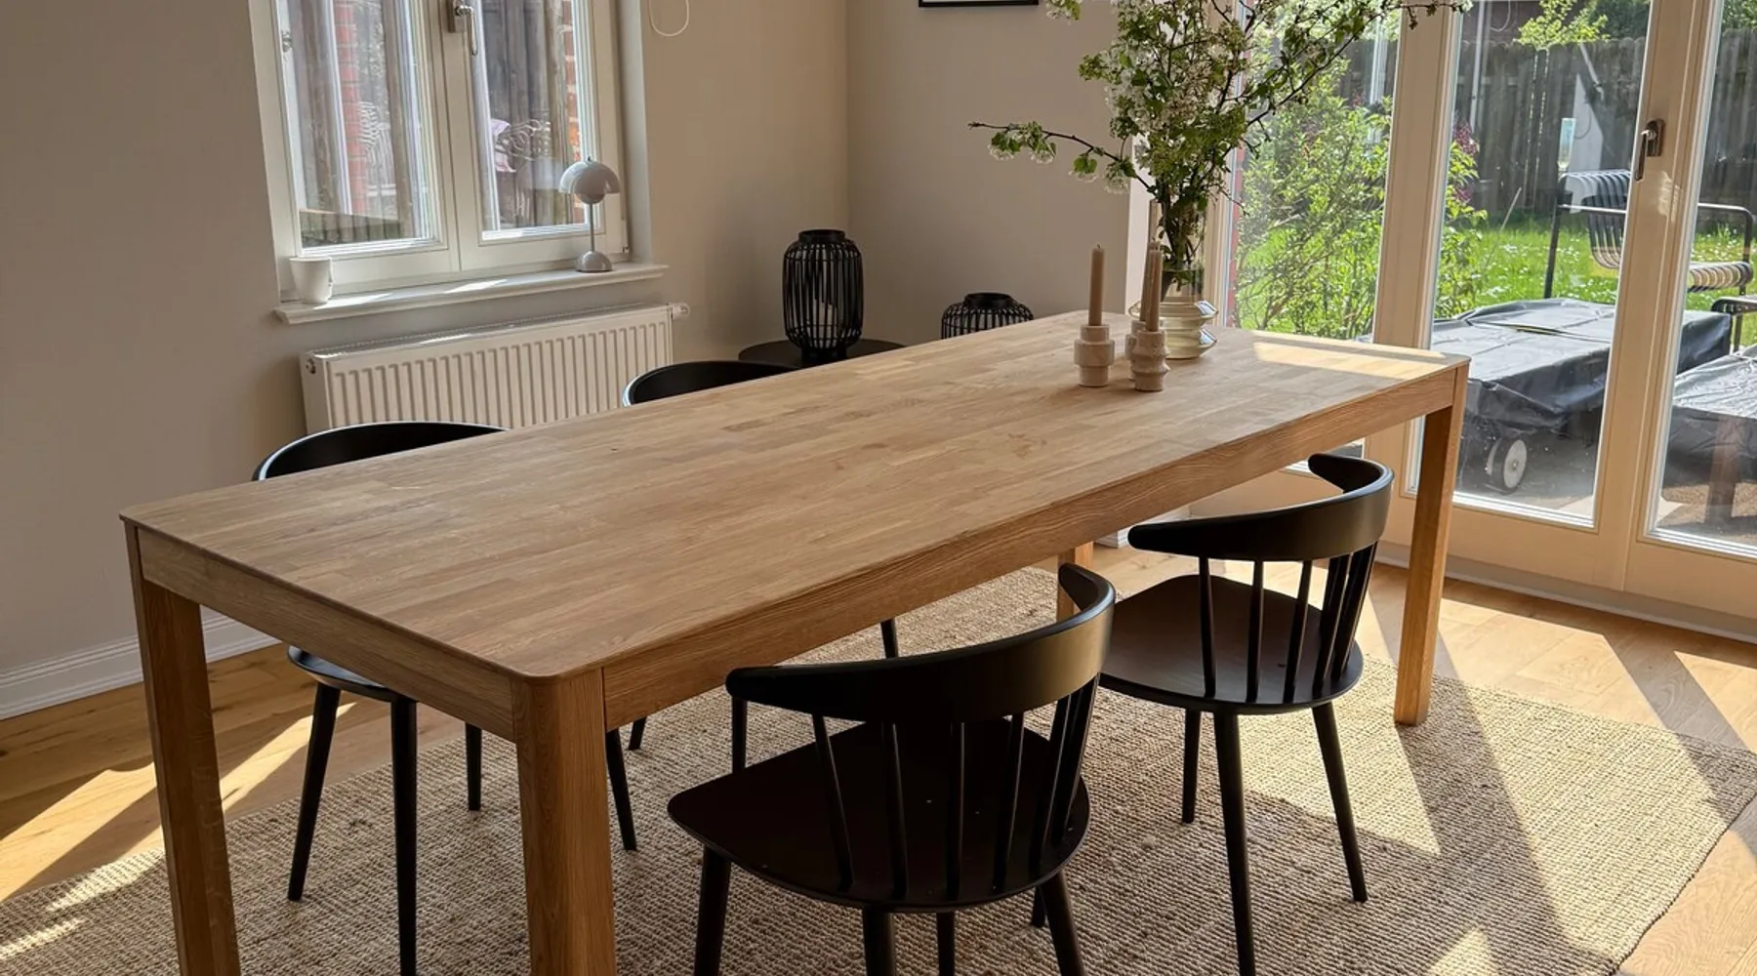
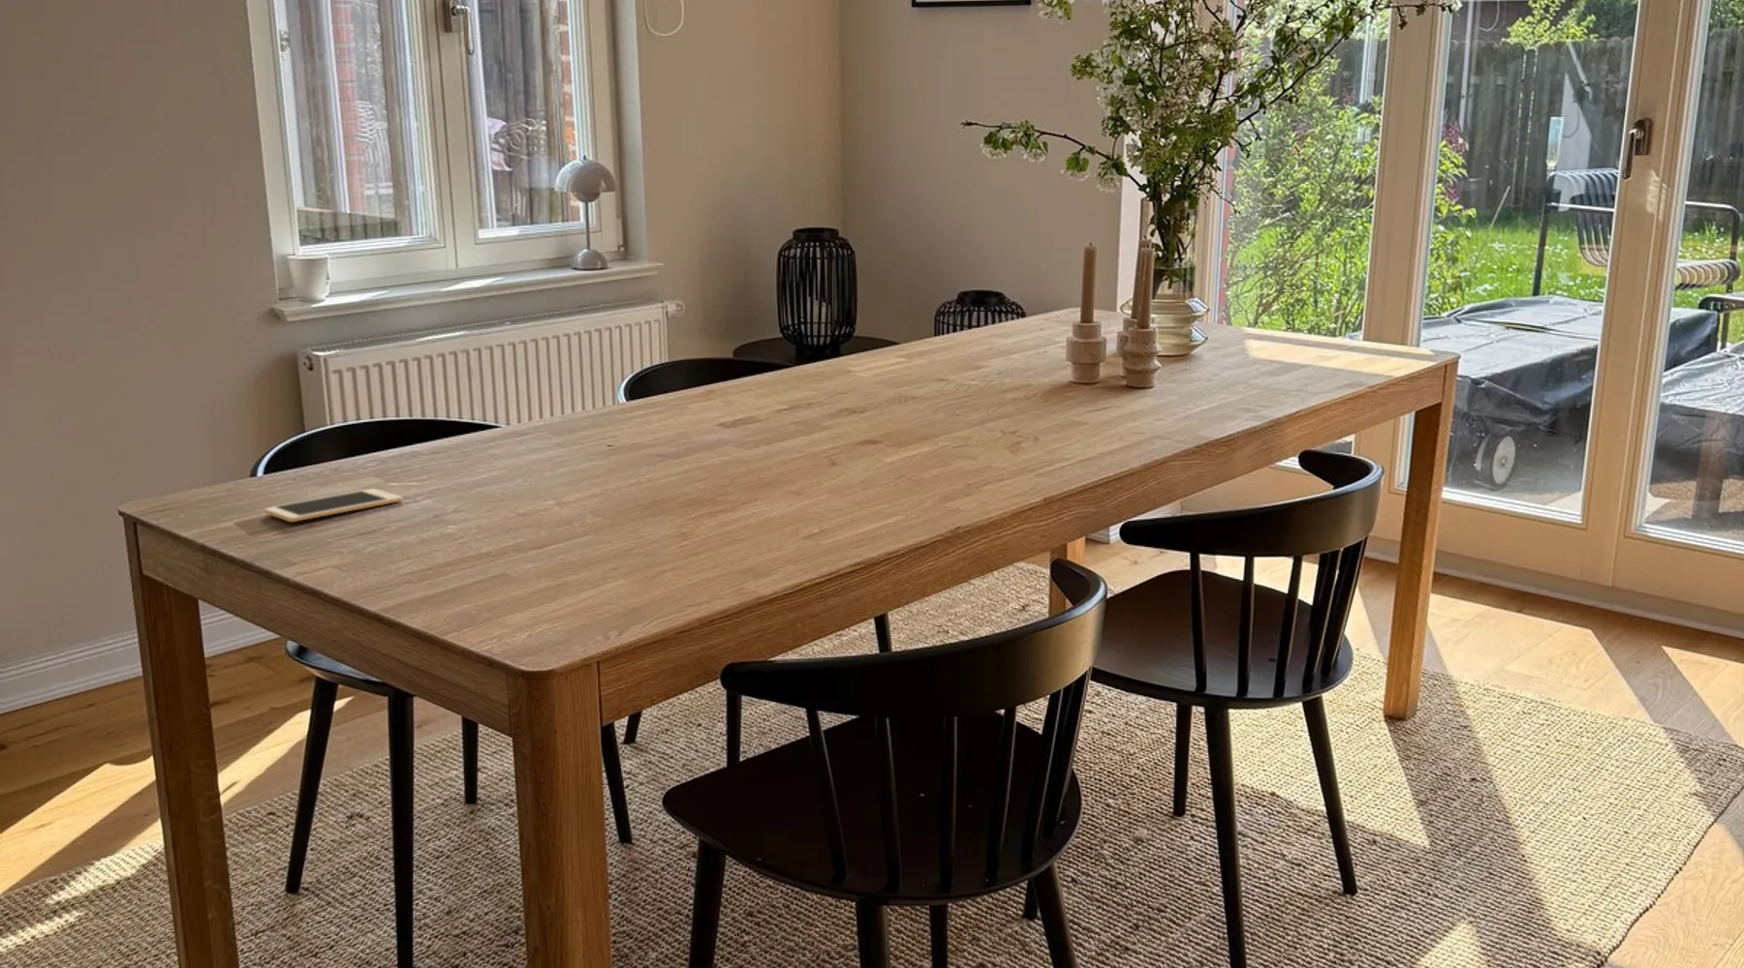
+ cell phone (334, 504)
